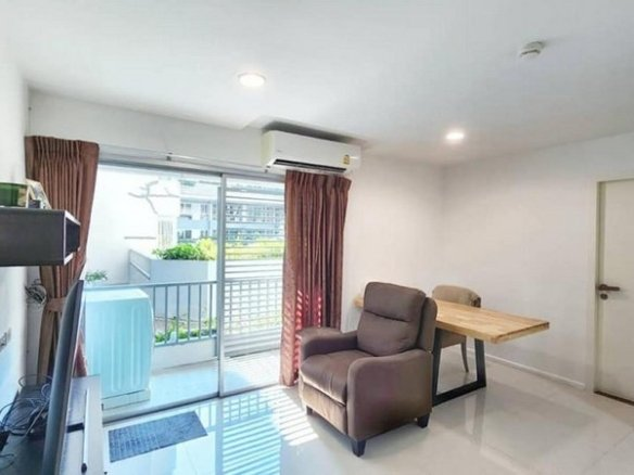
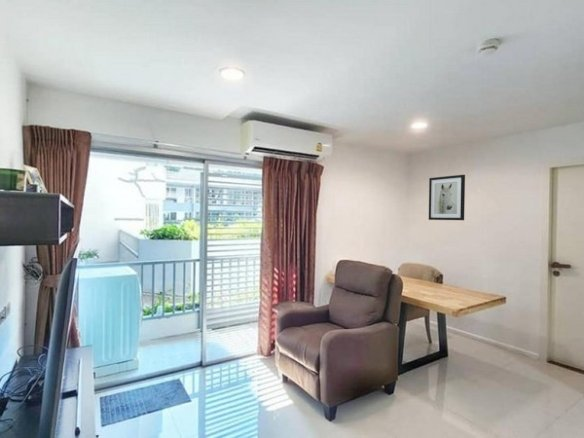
+ wall art (446, 198)
